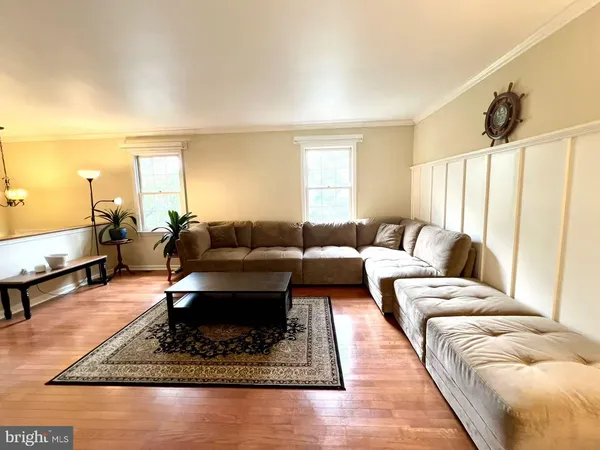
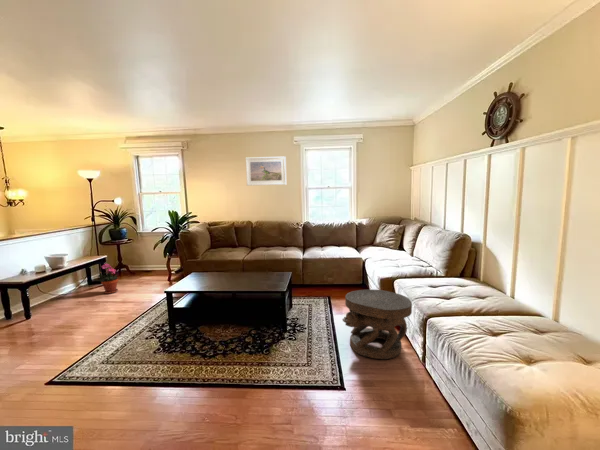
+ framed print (266, 171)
+ potted plant (109, 278)
+ carved stool (375, 321)
